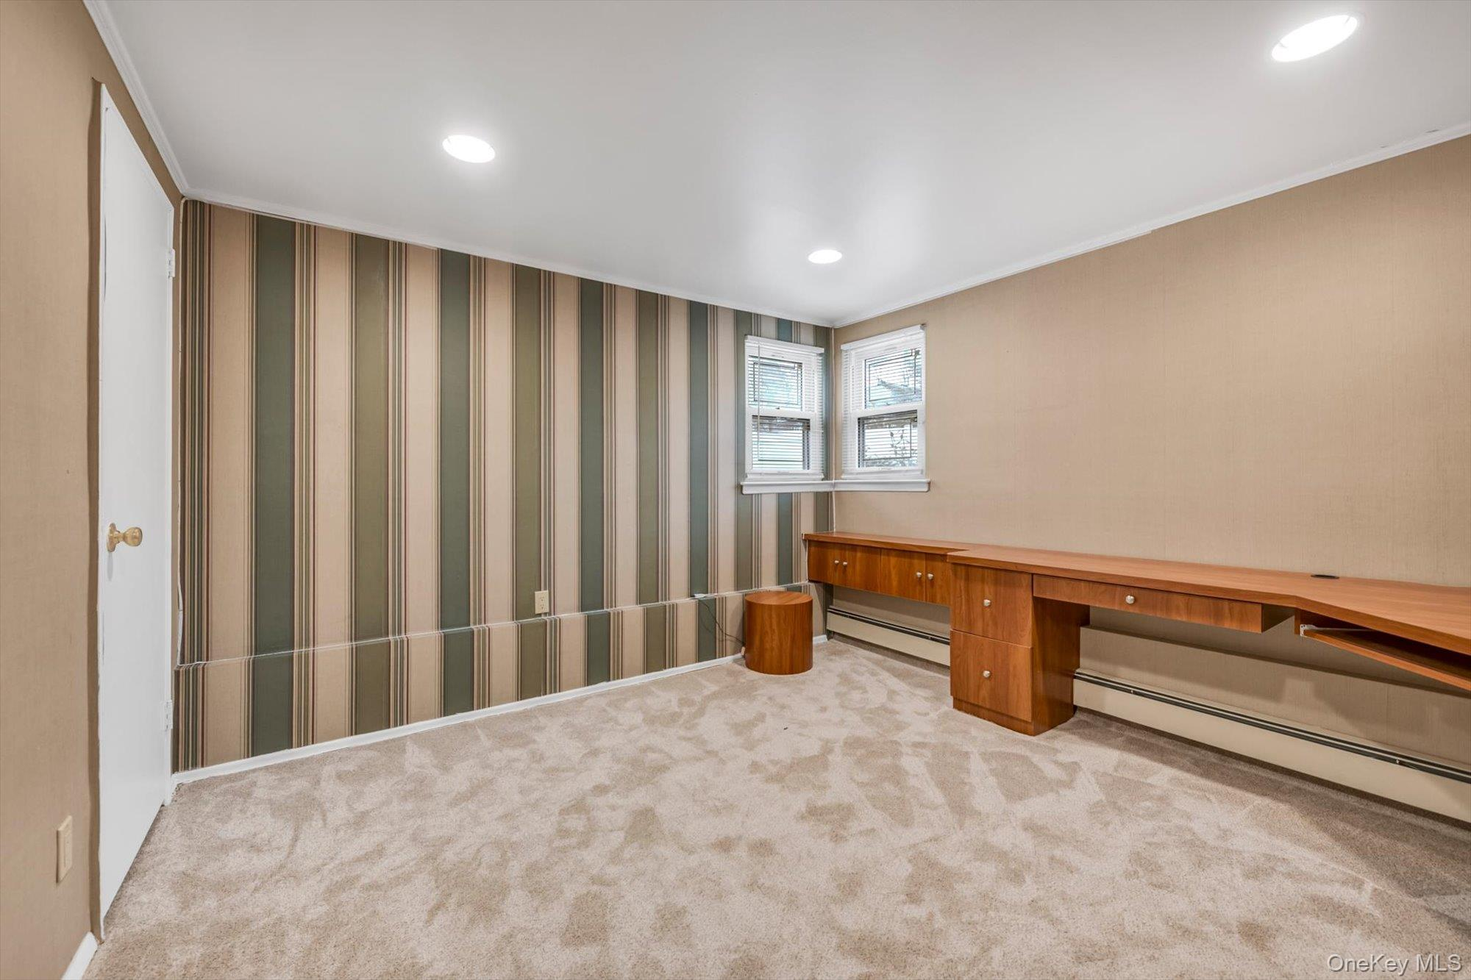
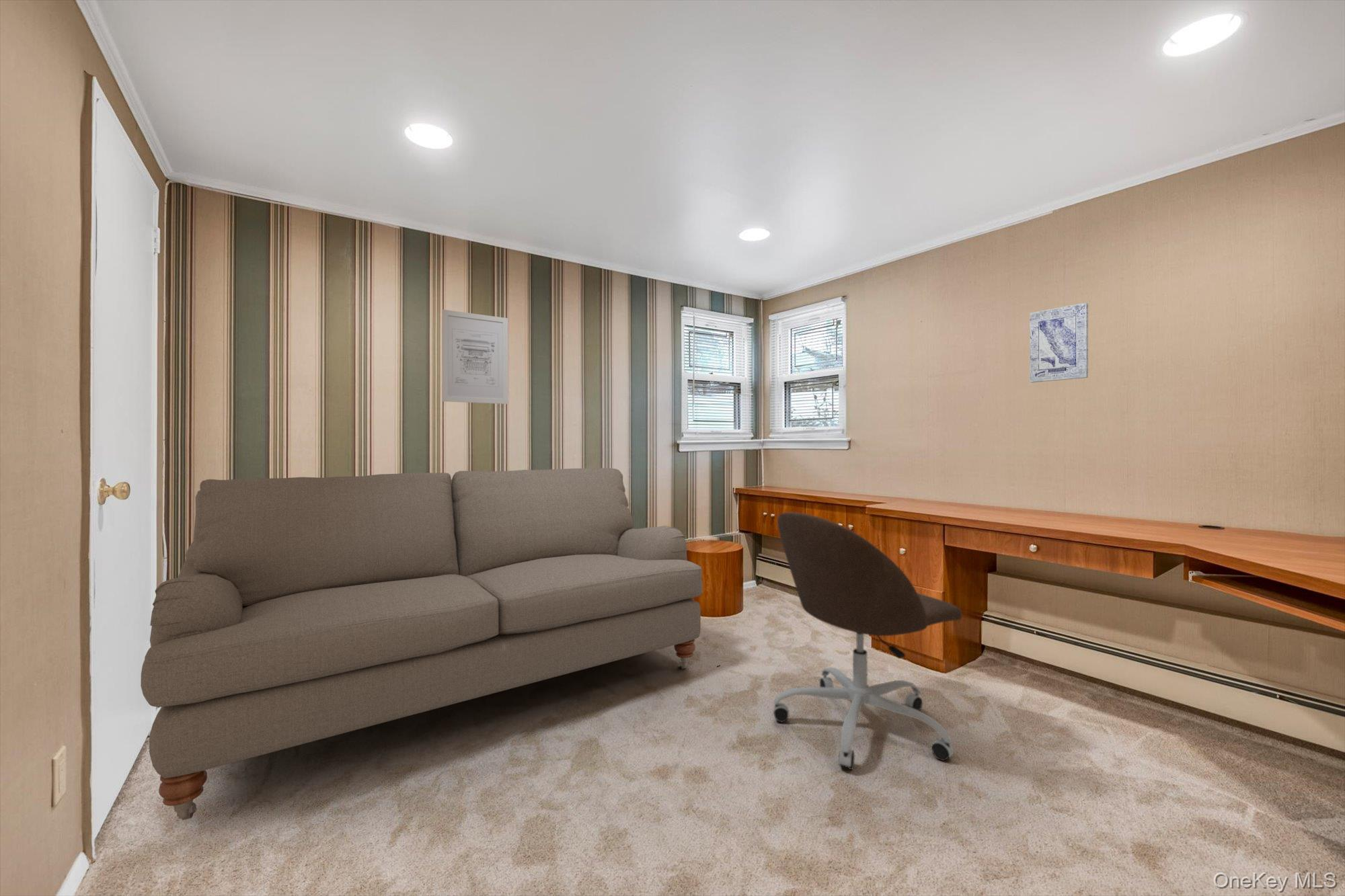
+ office chair (862, 617)
+ wall art (475, 358)
+ wall art (1058, 344)
+ sofa (468, 581)
